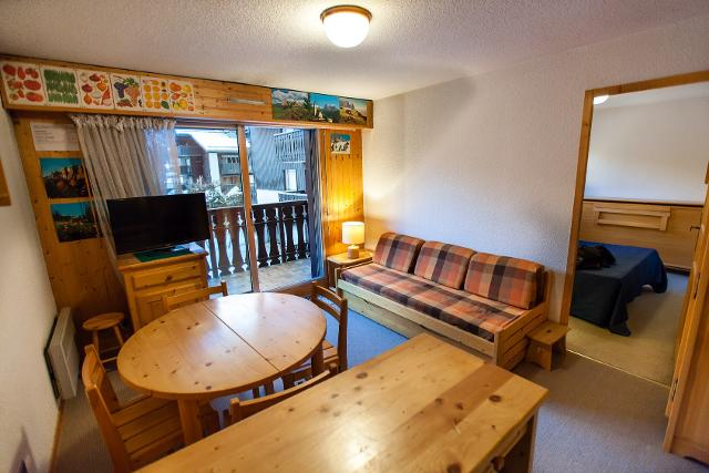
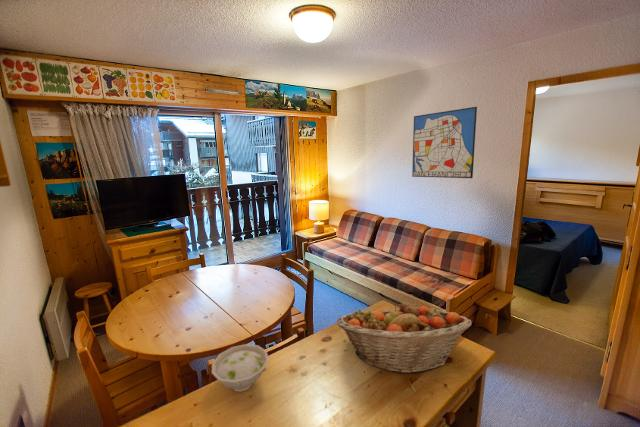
+ bowl (241, 371)
+ wall art (441, 145)
+ fruit basket (401, 329)
